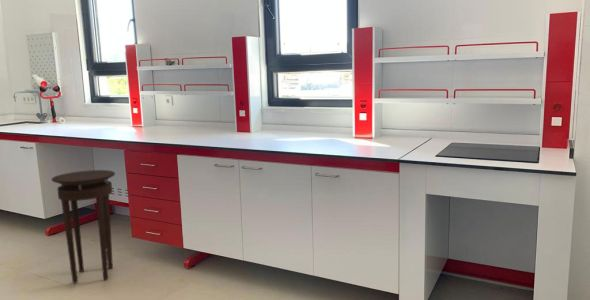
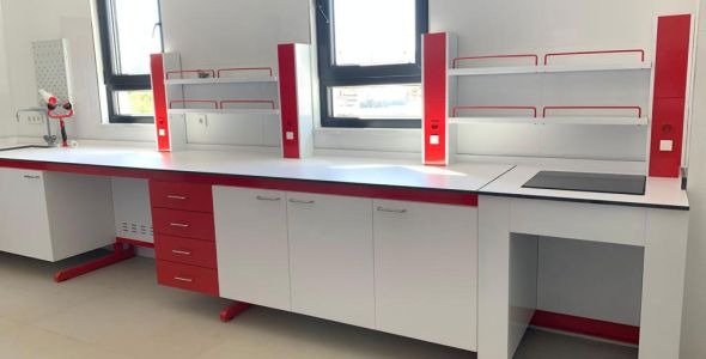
- stool (79, 226)
